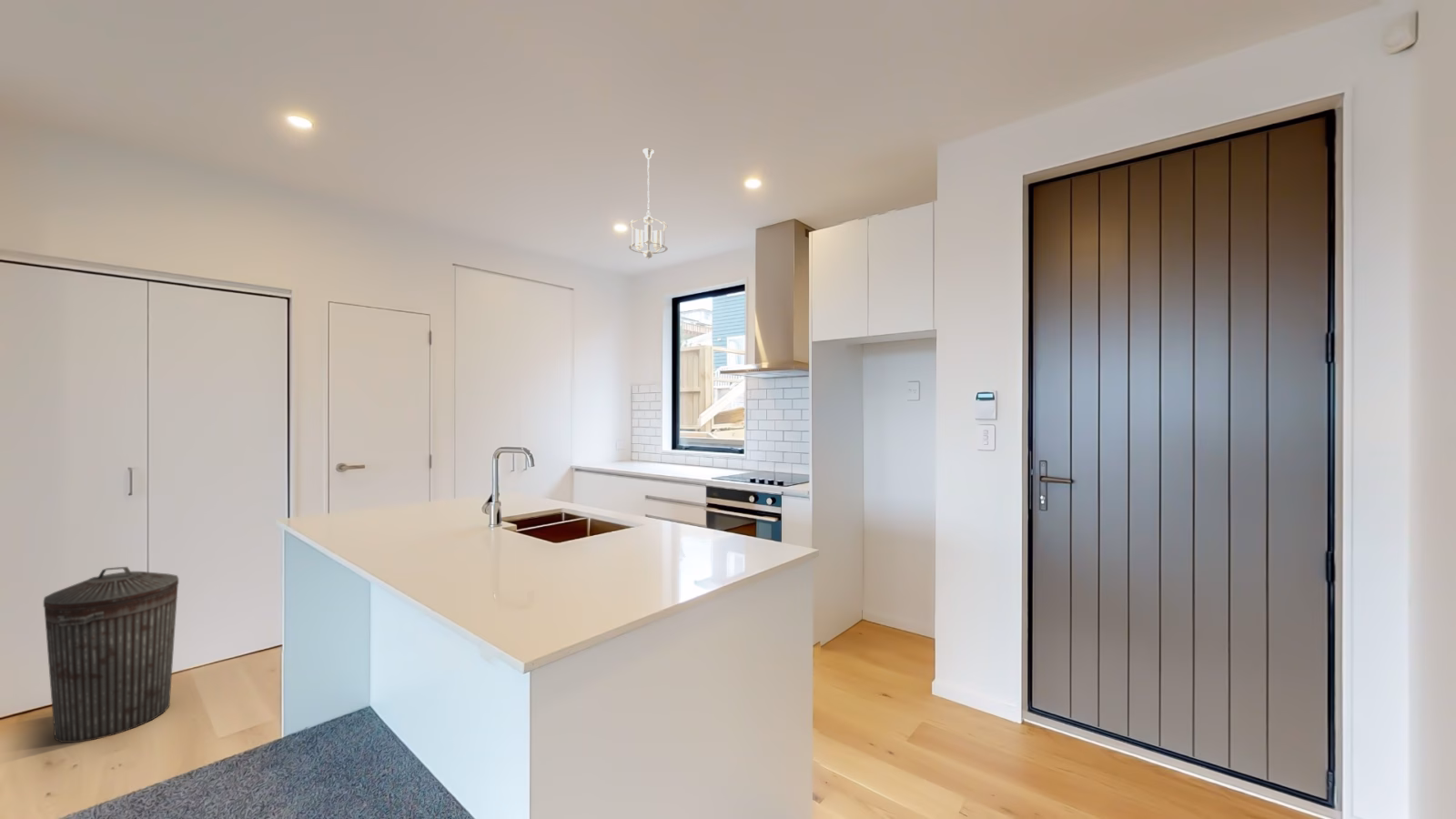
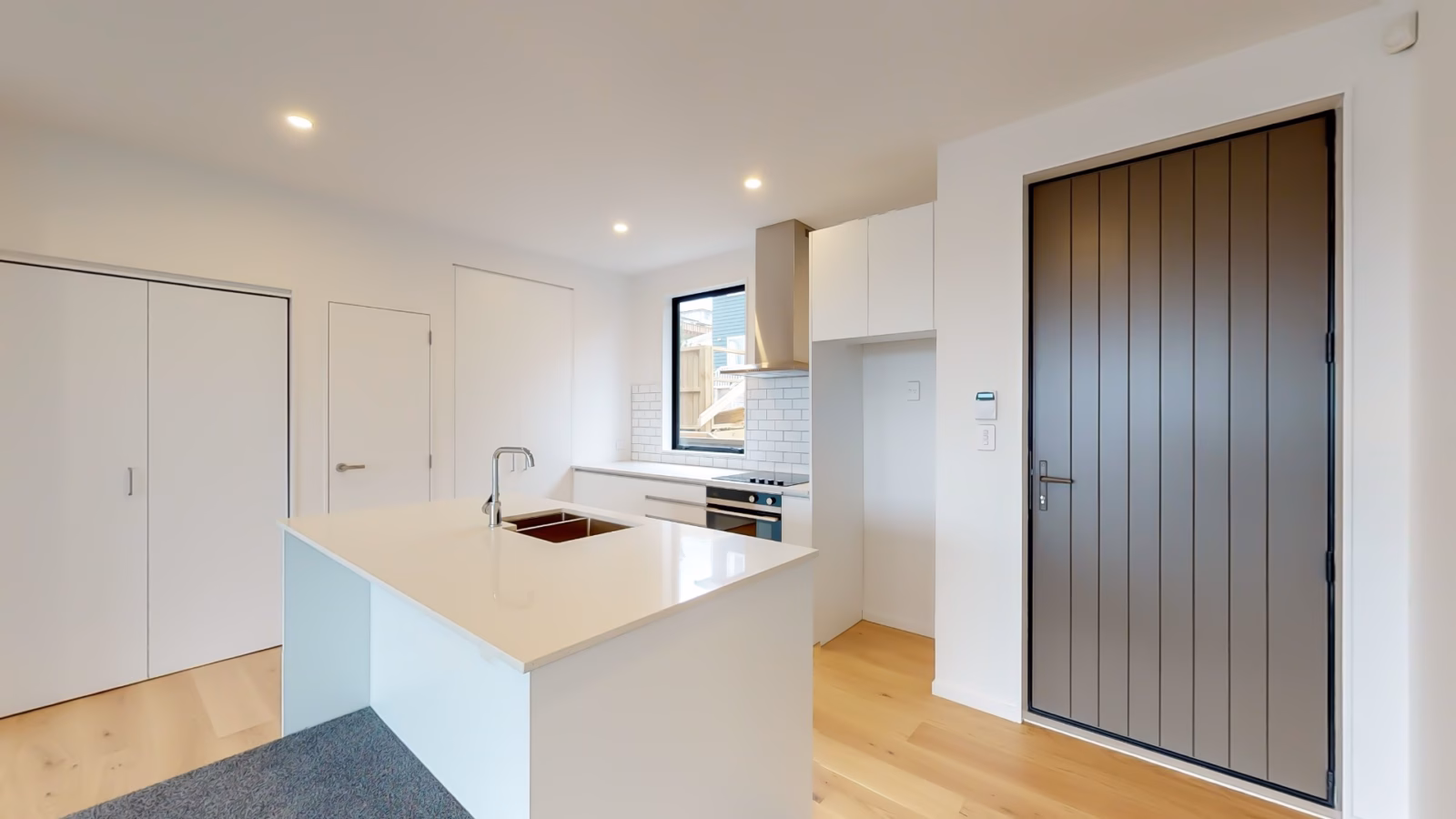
- pendant light (648, 204)
- trash can (115, 643)
